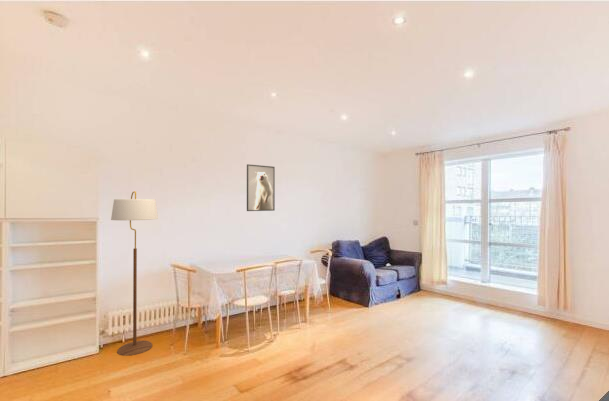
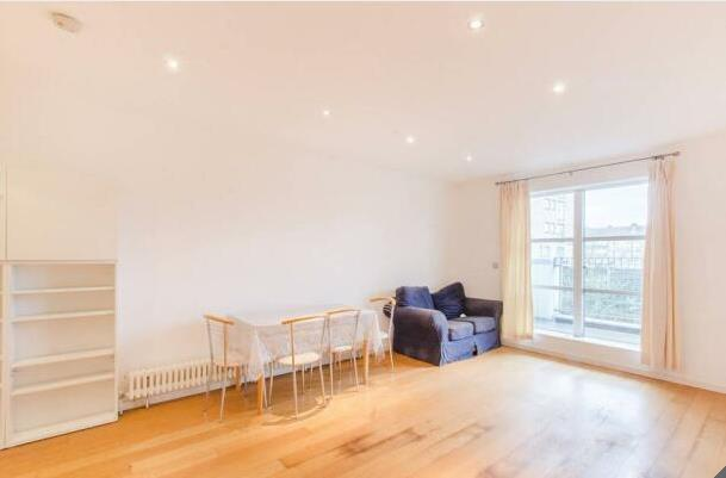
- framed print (261, 188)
- floor lamp (134, 269)
